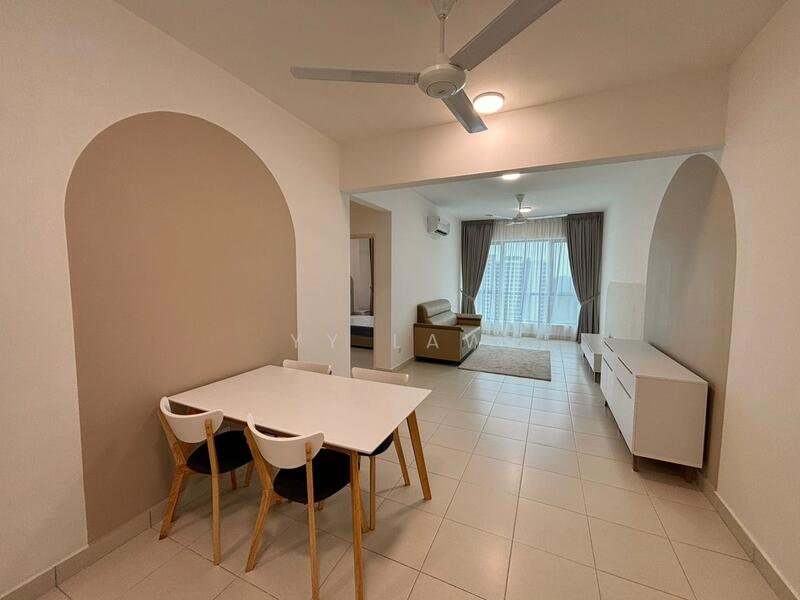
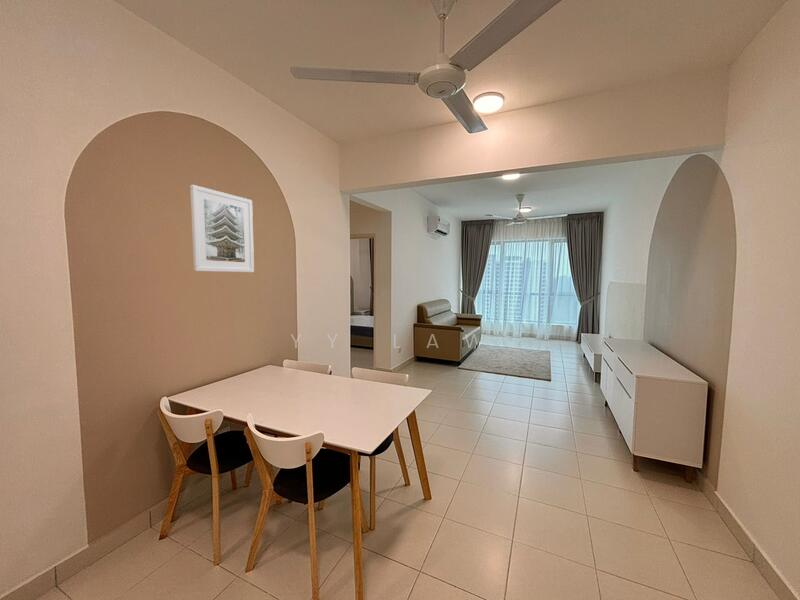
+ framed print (225, 232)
